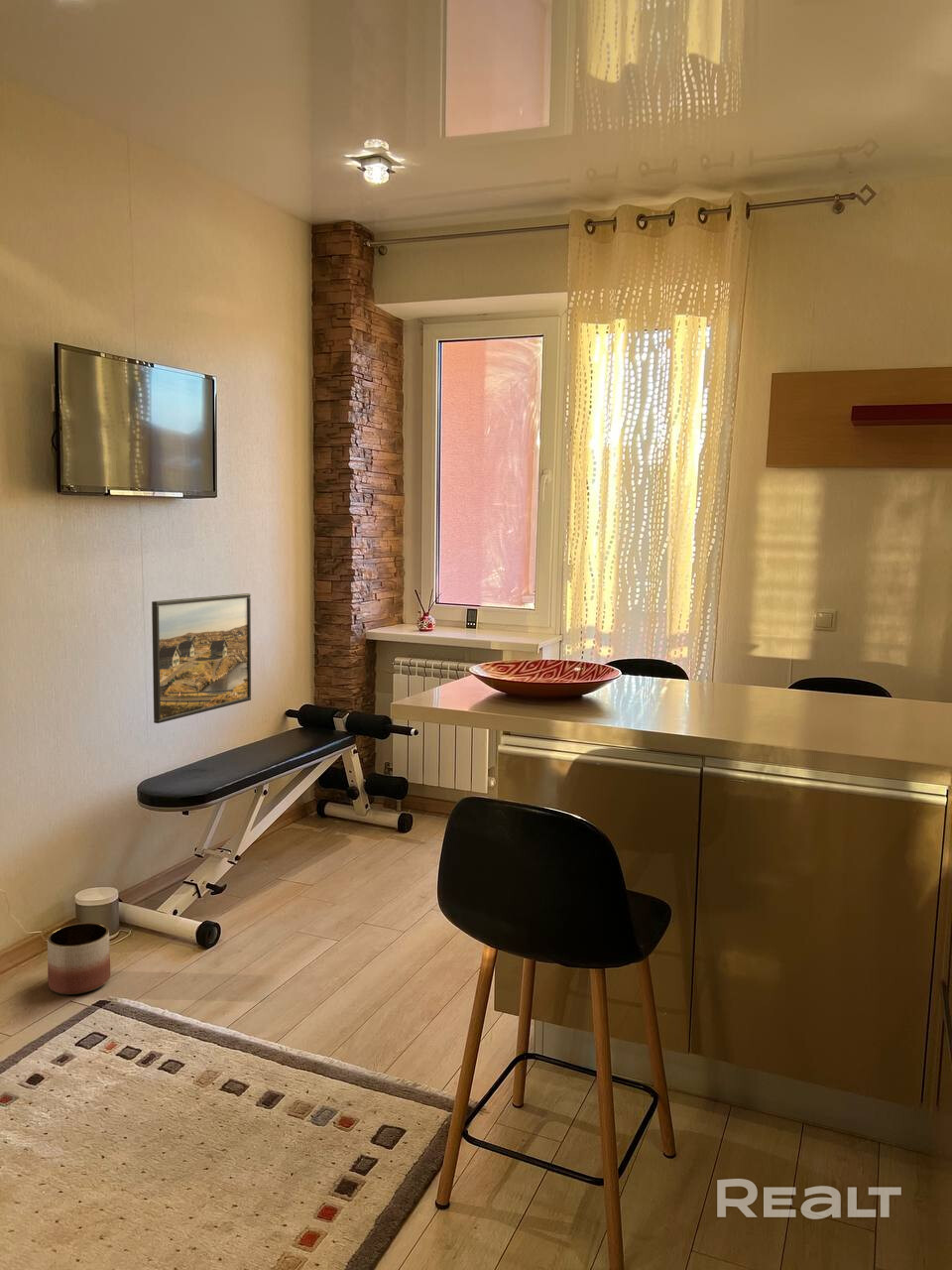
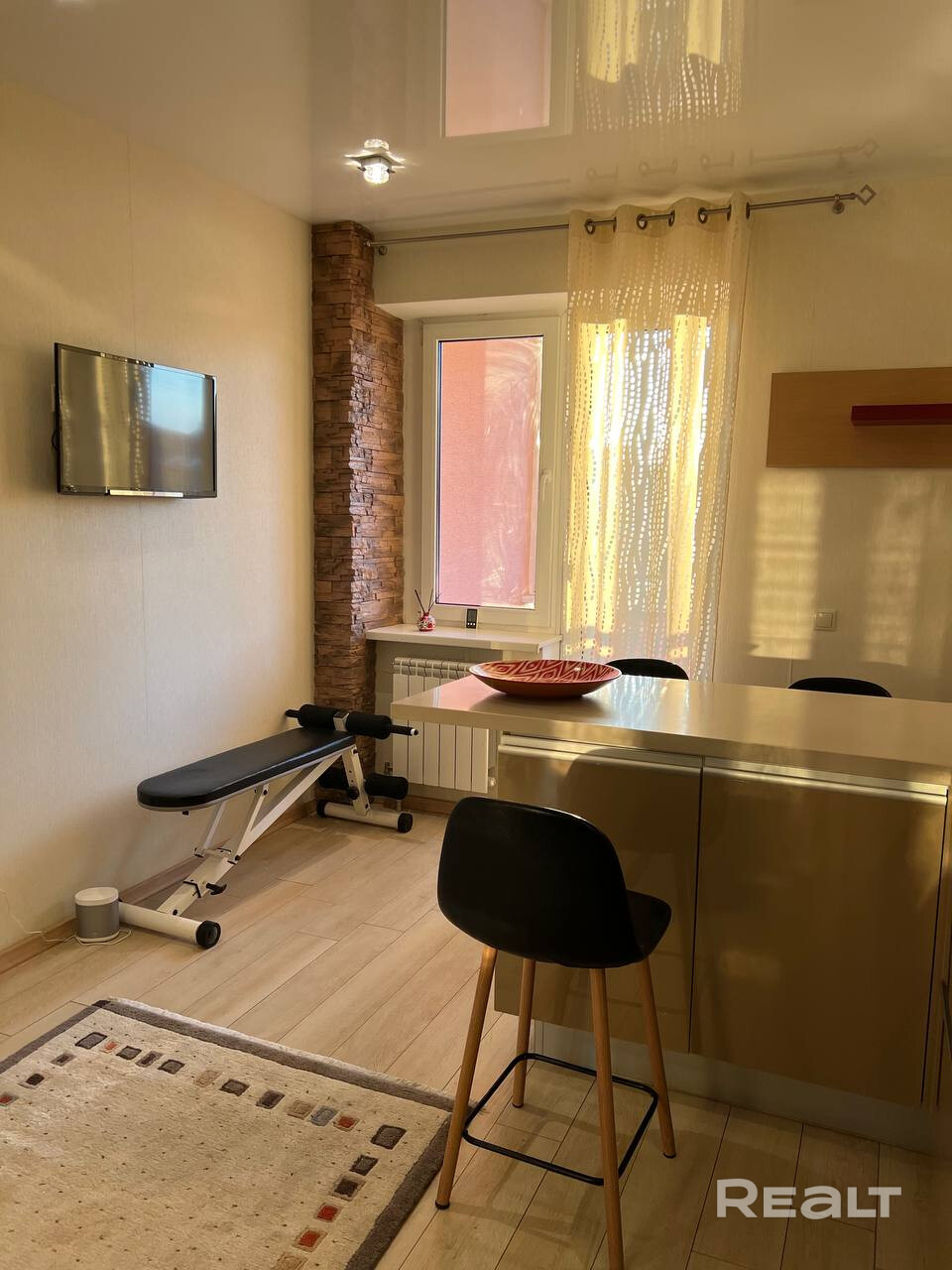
- planter (78, 957)
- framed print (204, 654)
